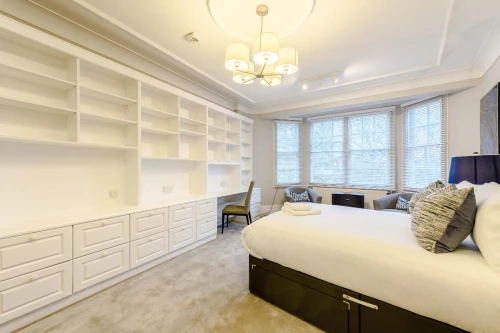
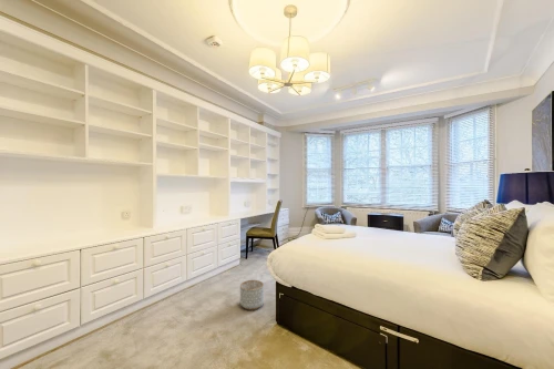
+ planter (252, 295)
